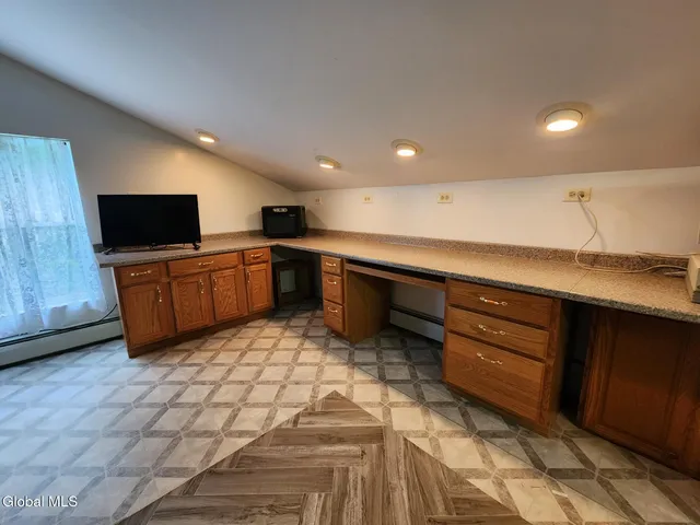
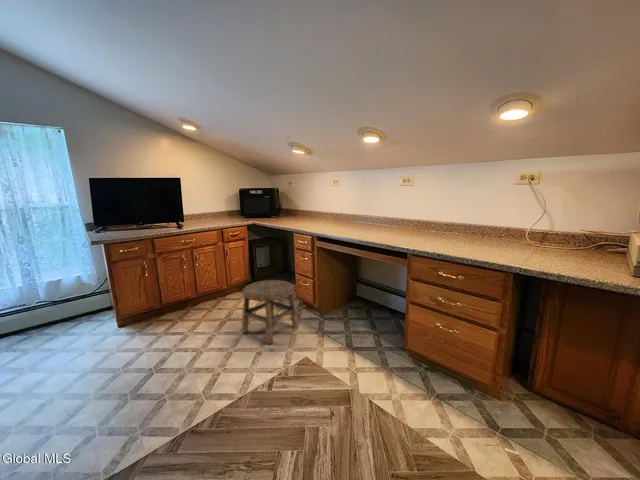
+ stool (269, 308)
